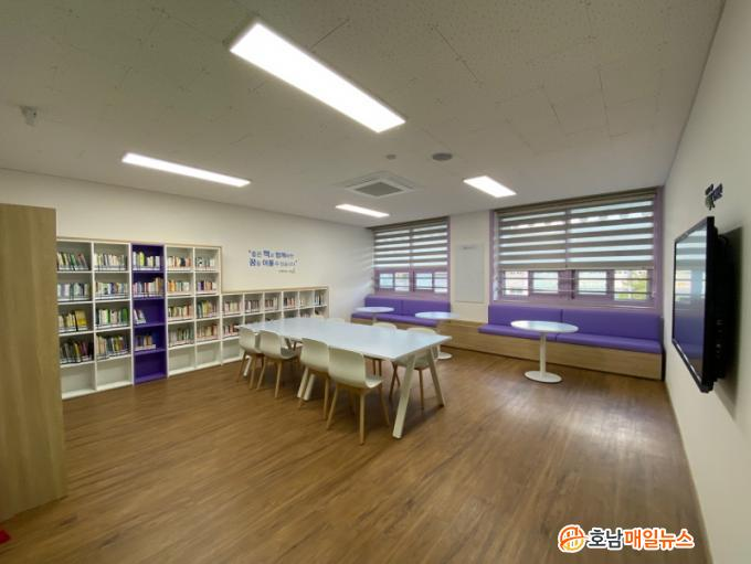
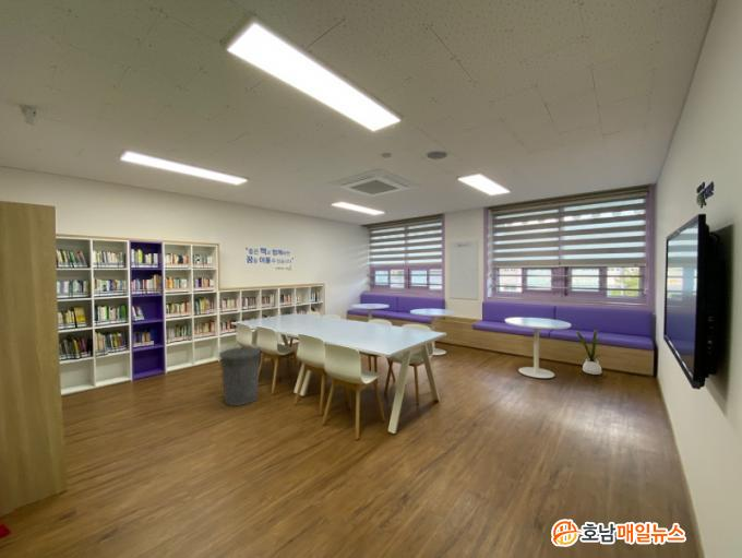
+ trash can (240, 372)
+ house plant (589, 348)
